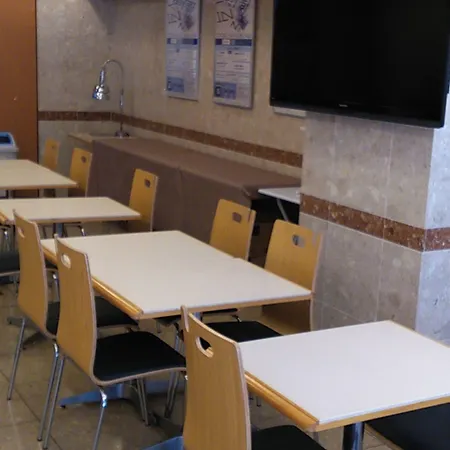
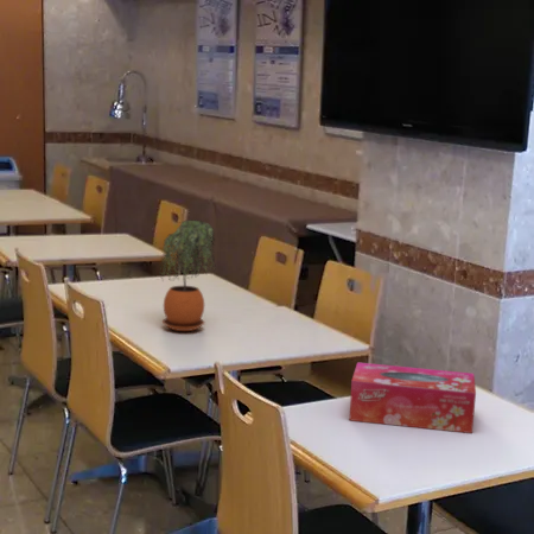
+ tissue box (412, 396)
+ potted plant (186, 273)
